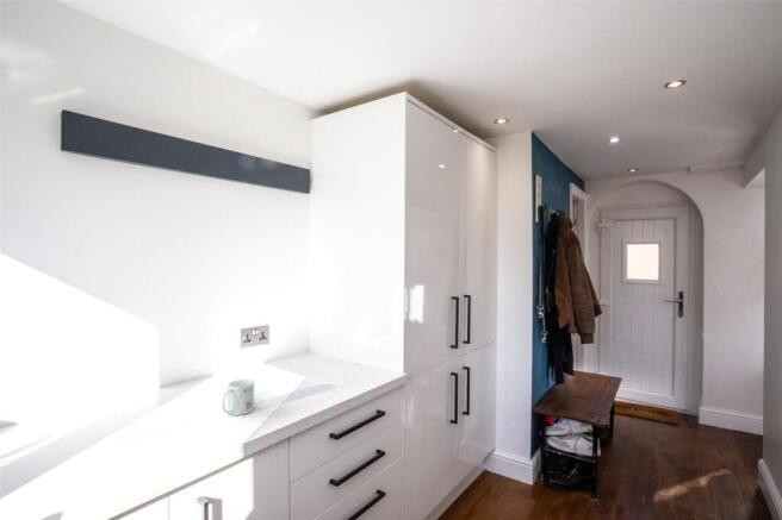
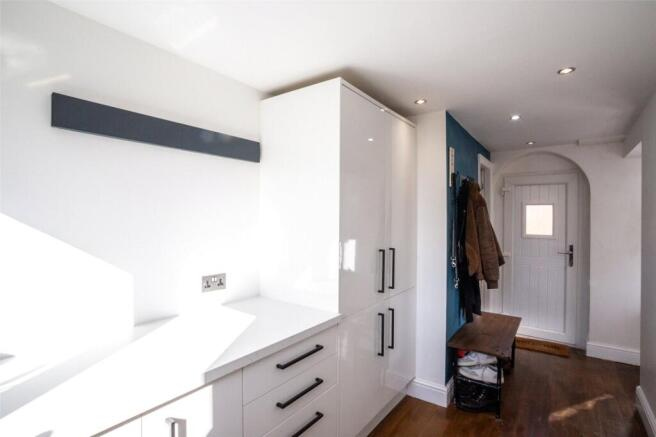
- mug (236, 397)
